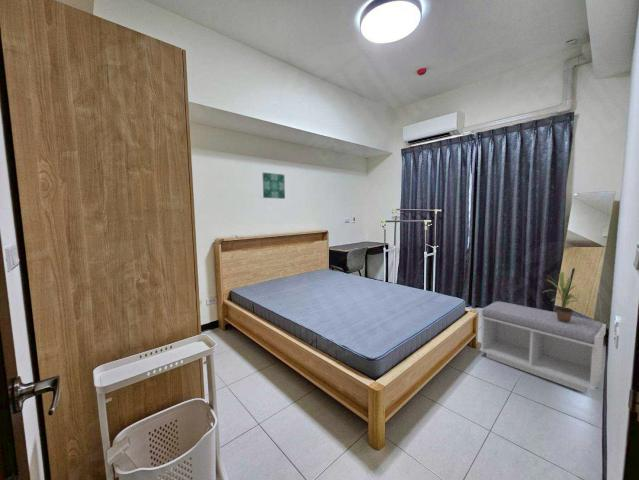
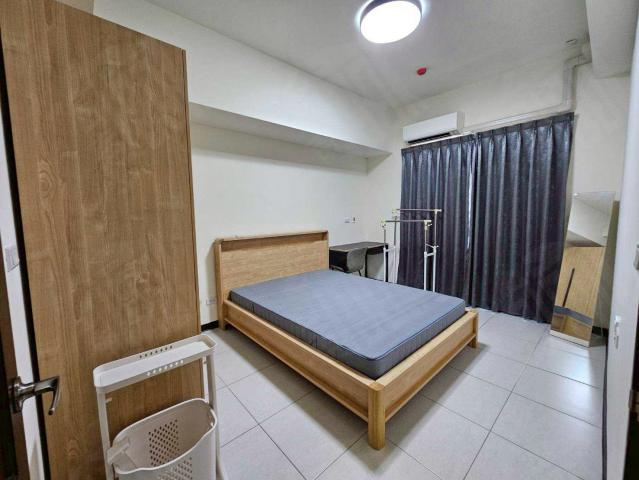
- bench (536, 340)
- wall art (274, 186)
- potted plant (563, 297)
